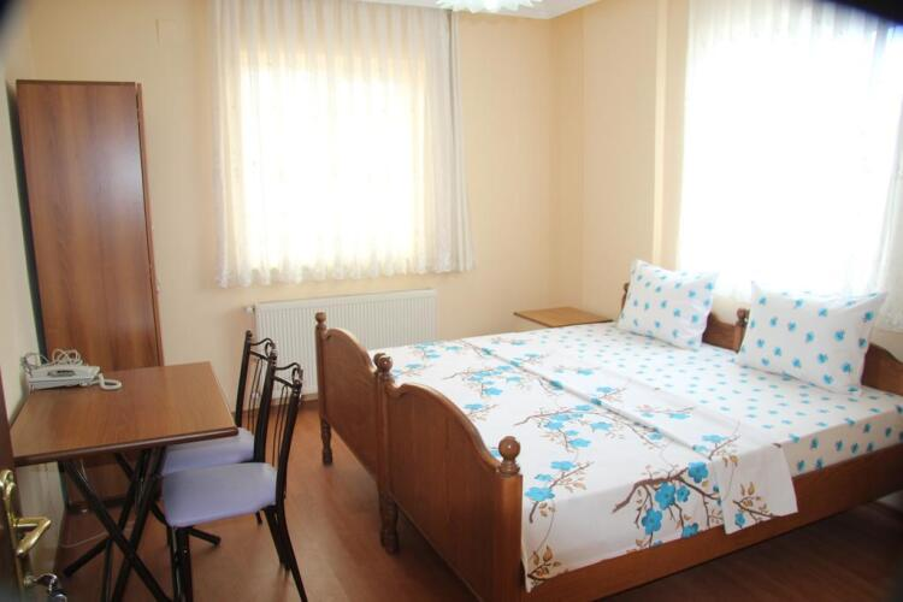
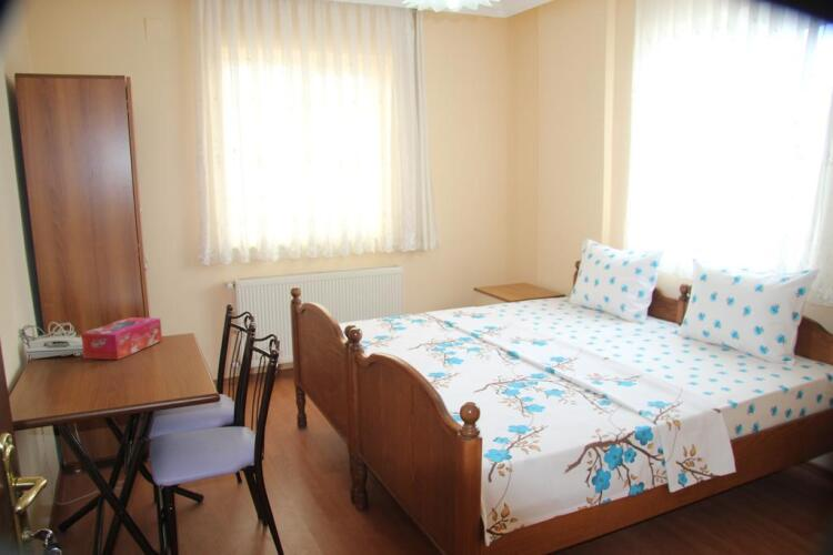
+ tissue box (123, 336)
